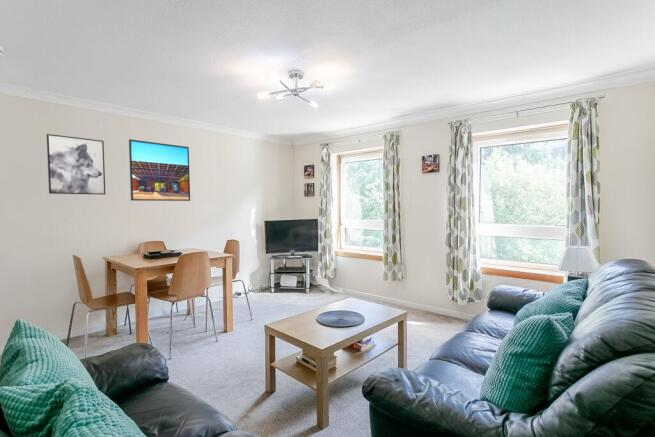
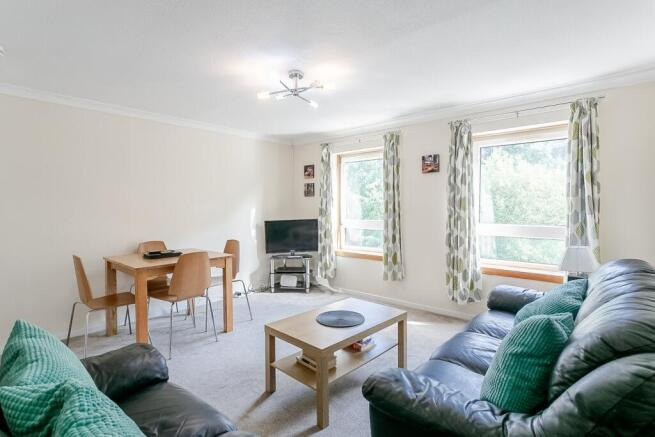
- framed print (161, 172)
- wall art (77, 165)
